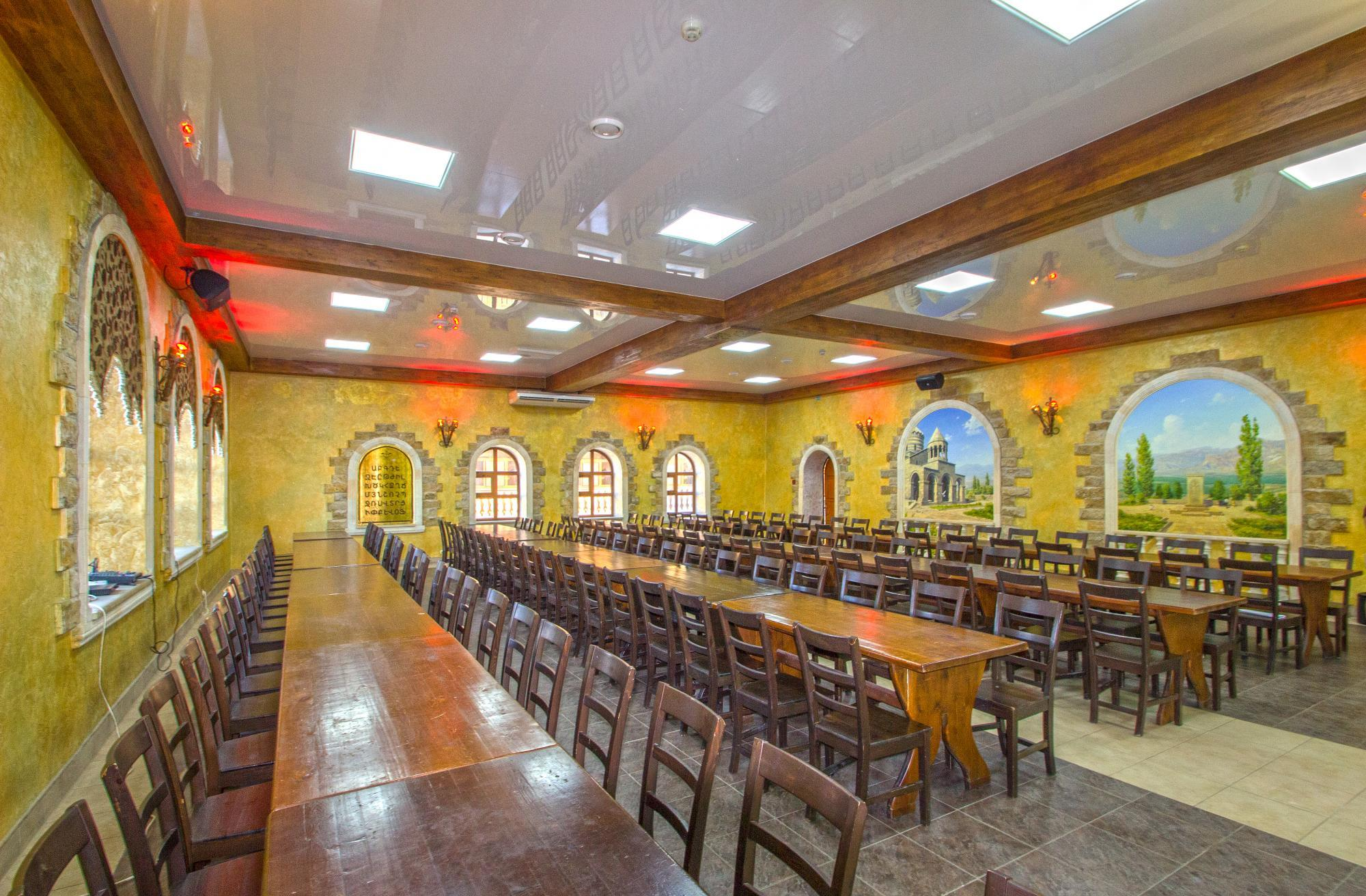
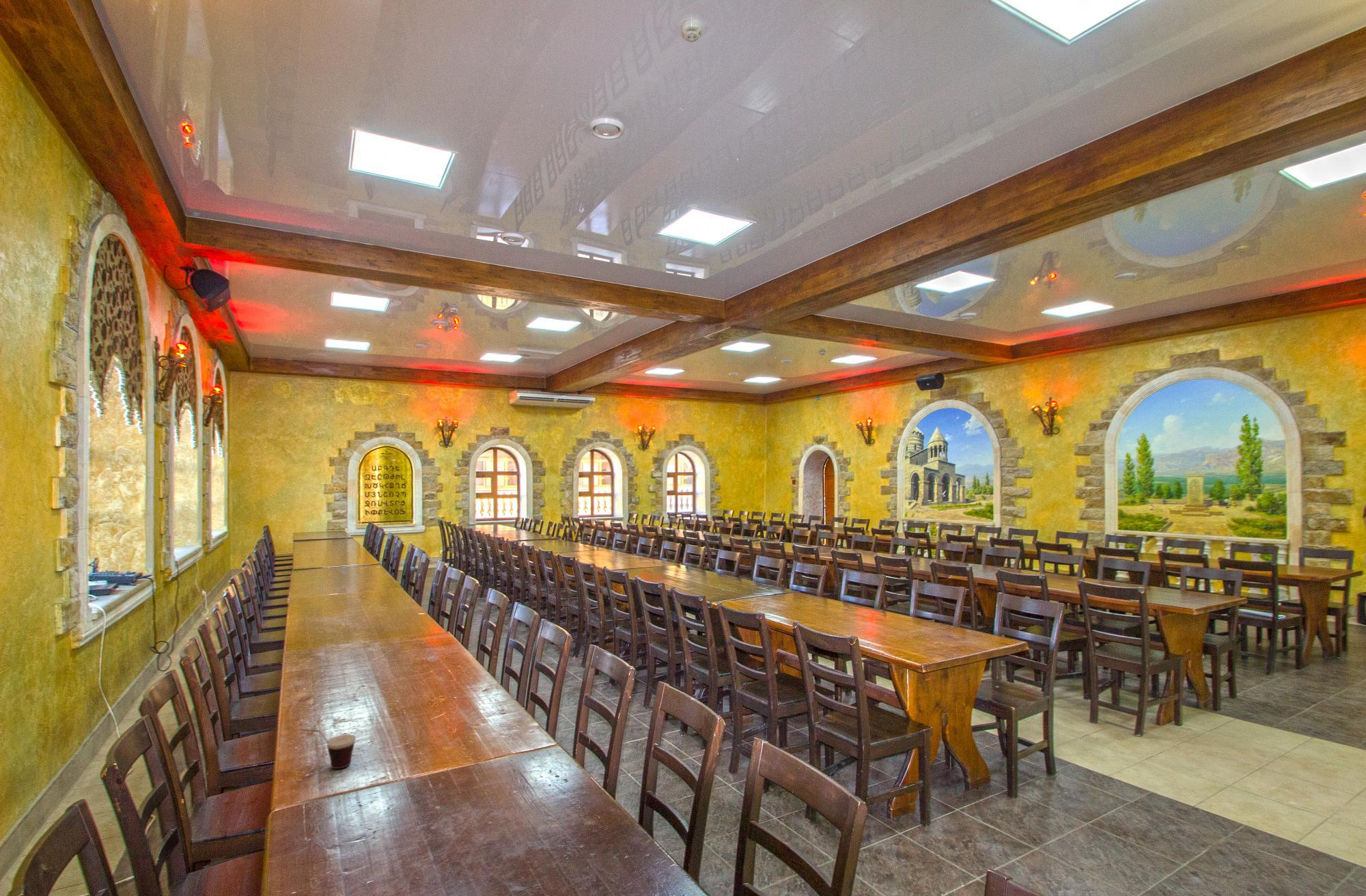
+ cup (329, 746)
